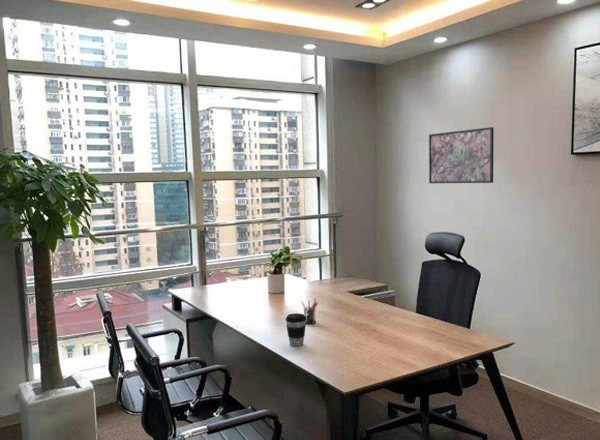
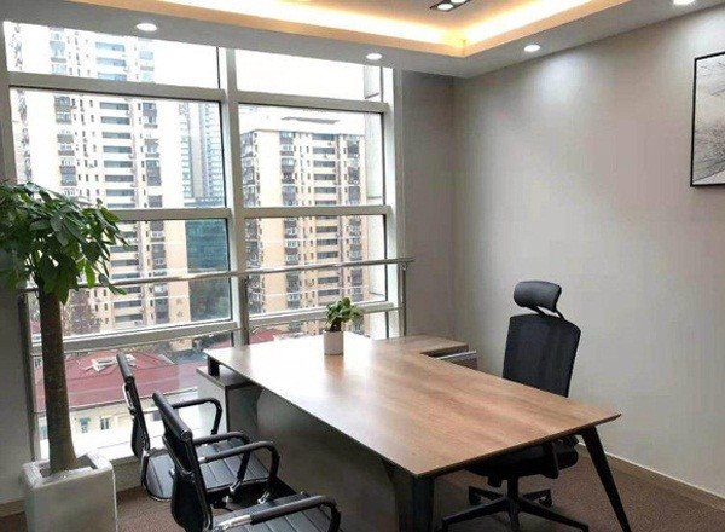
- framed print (459, 157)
- coffee cup (296, 329)
- pen holder (310, 310)
